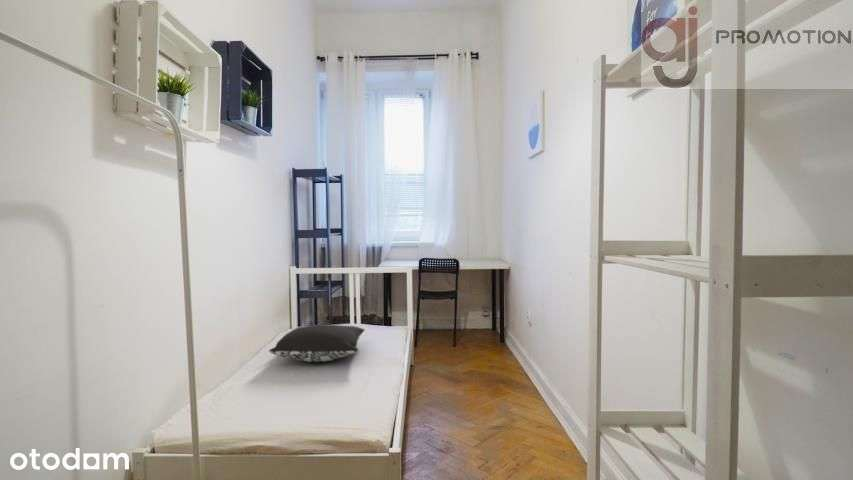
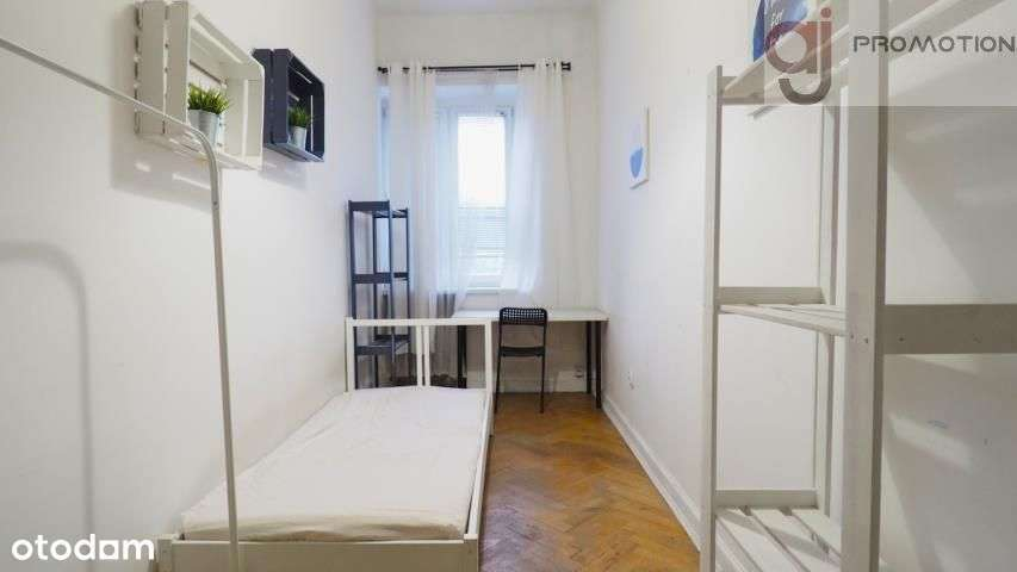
- pillow (322, 340)
